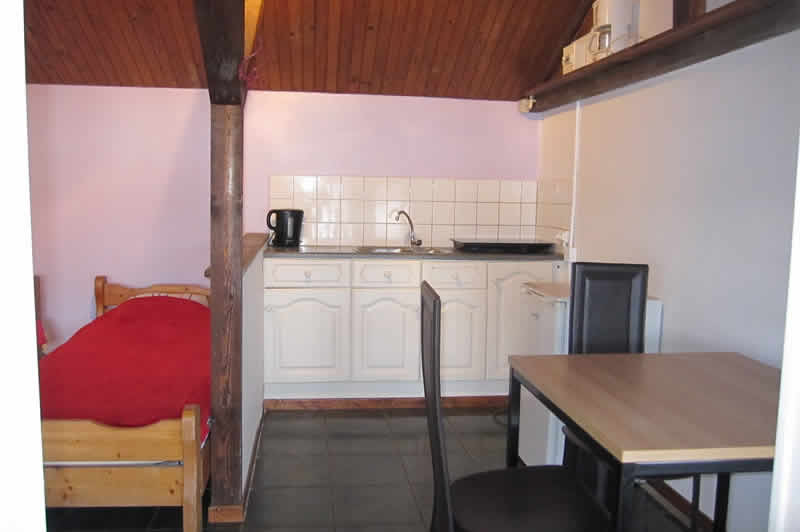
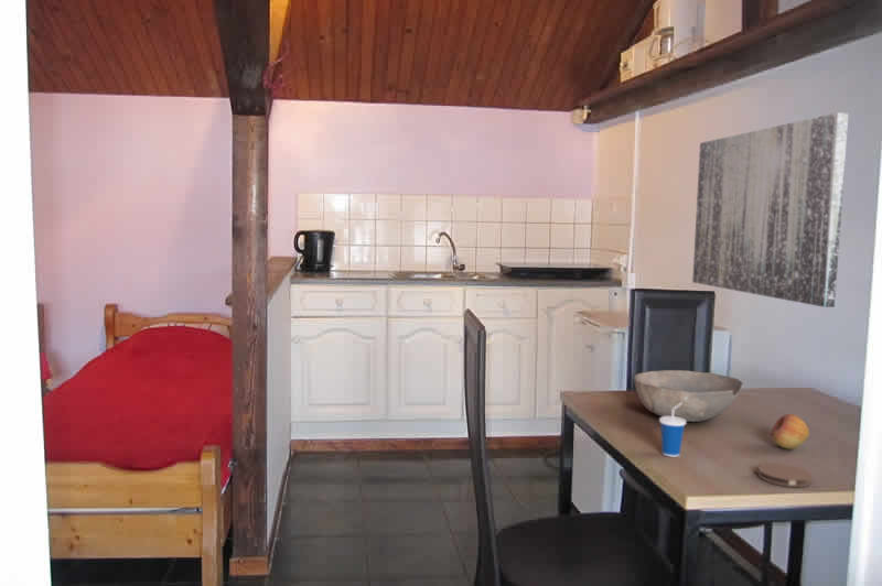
+ fruit (789, 431)
+ cup (671, 427)
+ coaster (784, 475)
+ bowl (686, 398)
+ wall art (756, 211)
